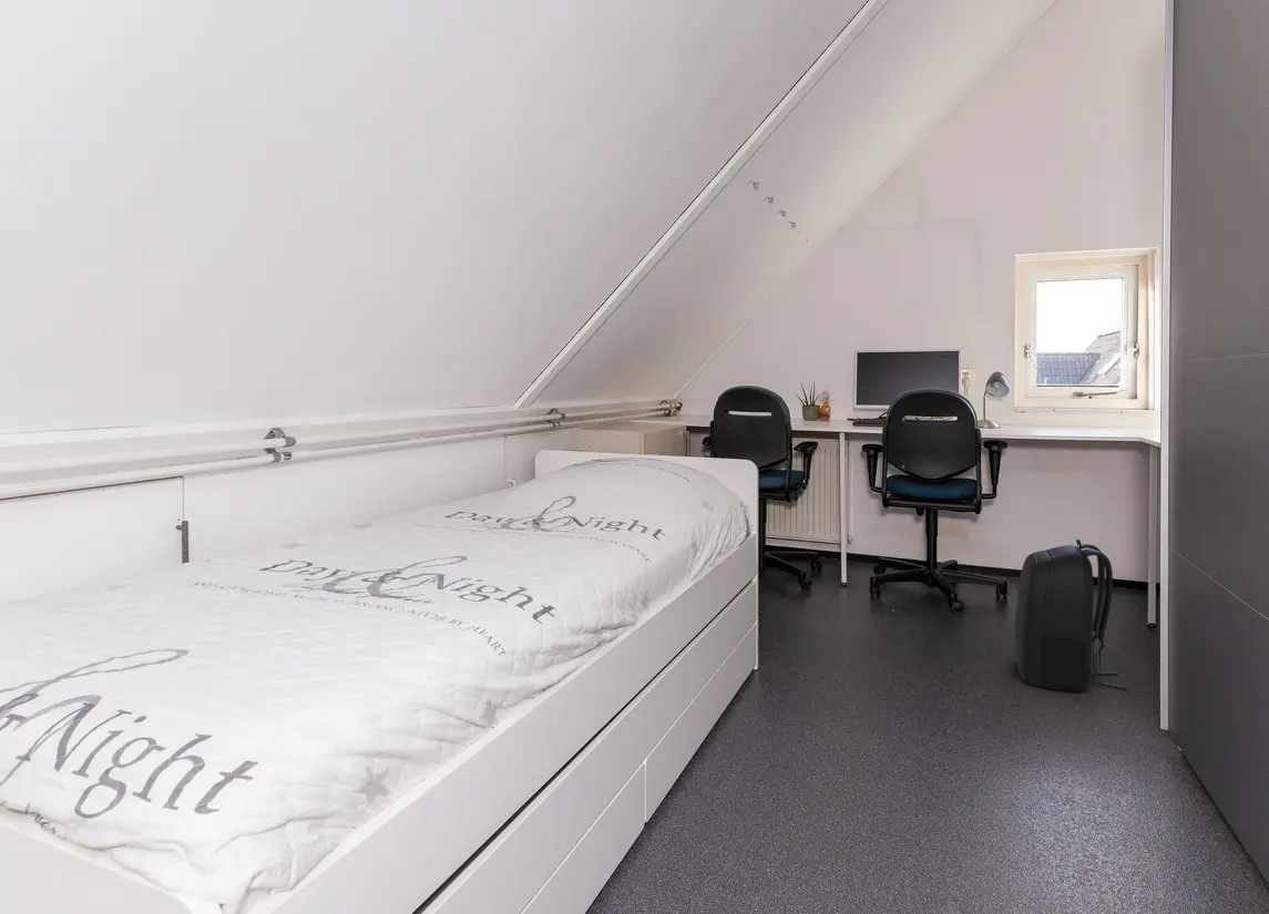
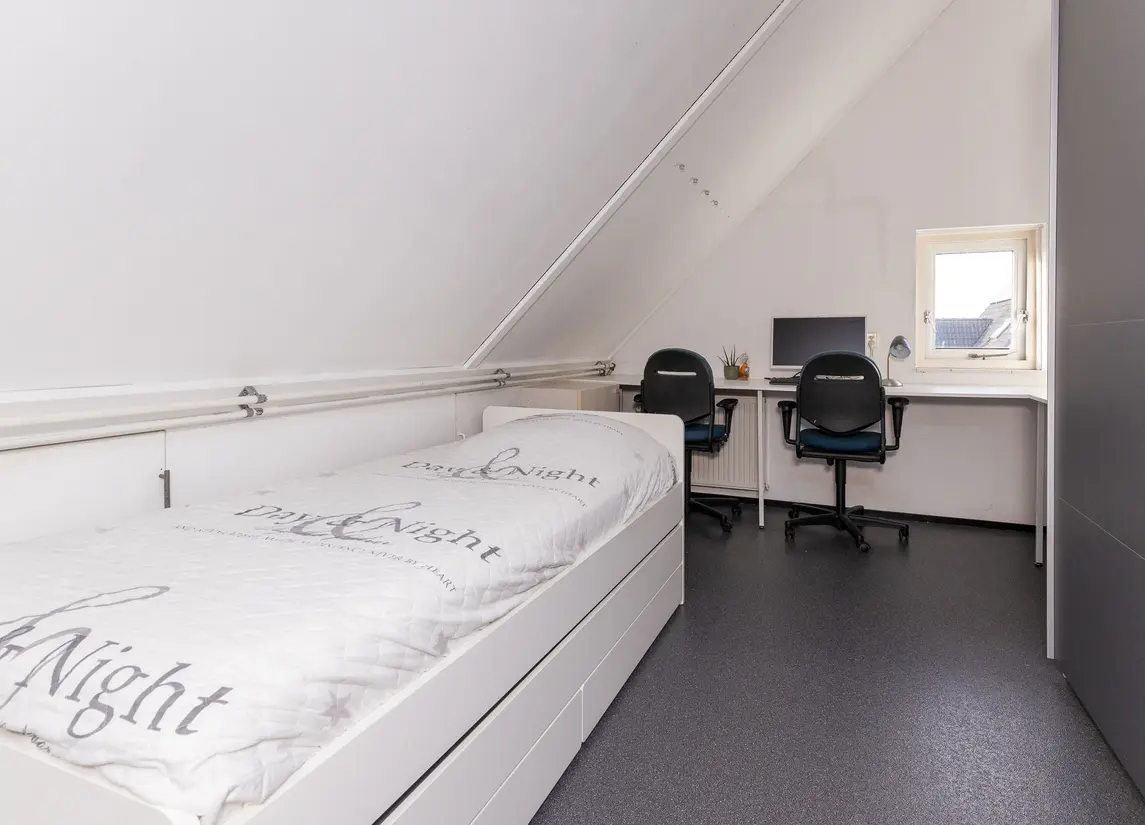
- backpack (1068, 607)
